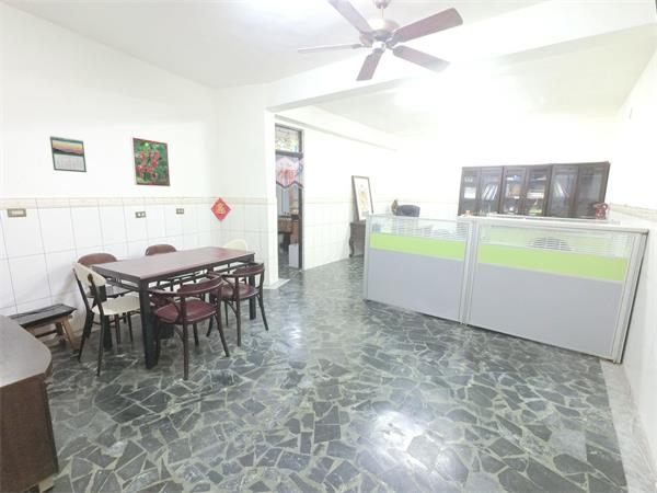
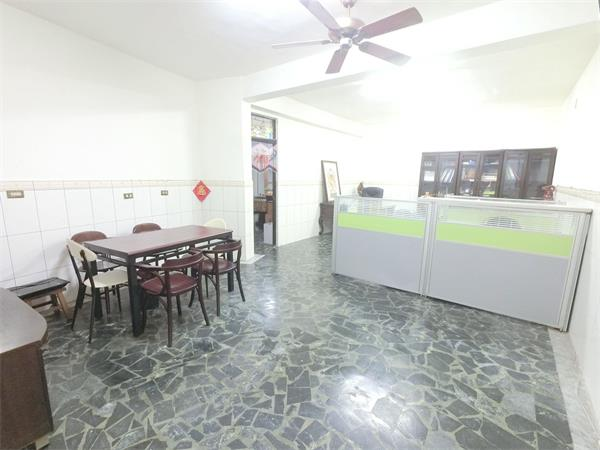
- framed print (151, 163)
- calendar (68, 154)
